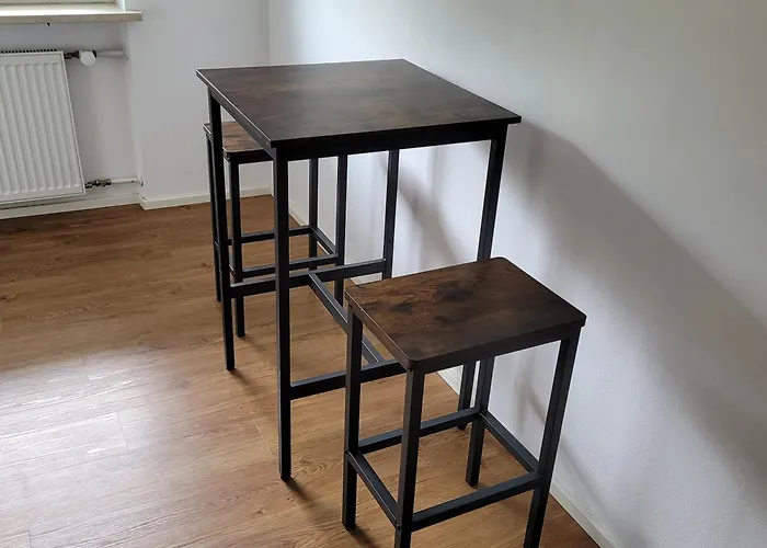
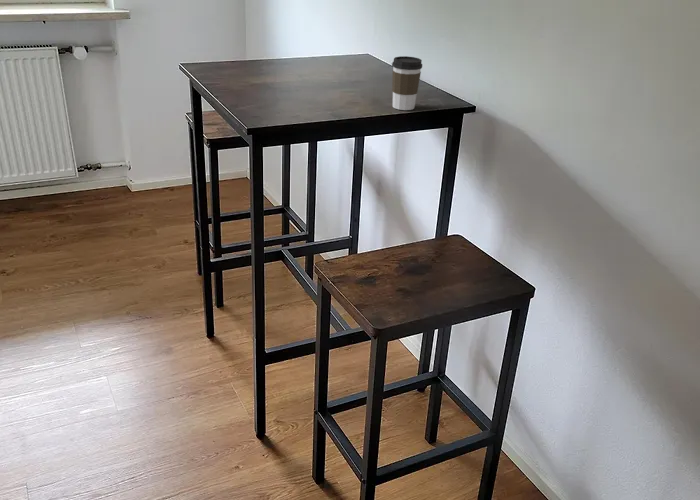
+ coffee cup (405, 83)
